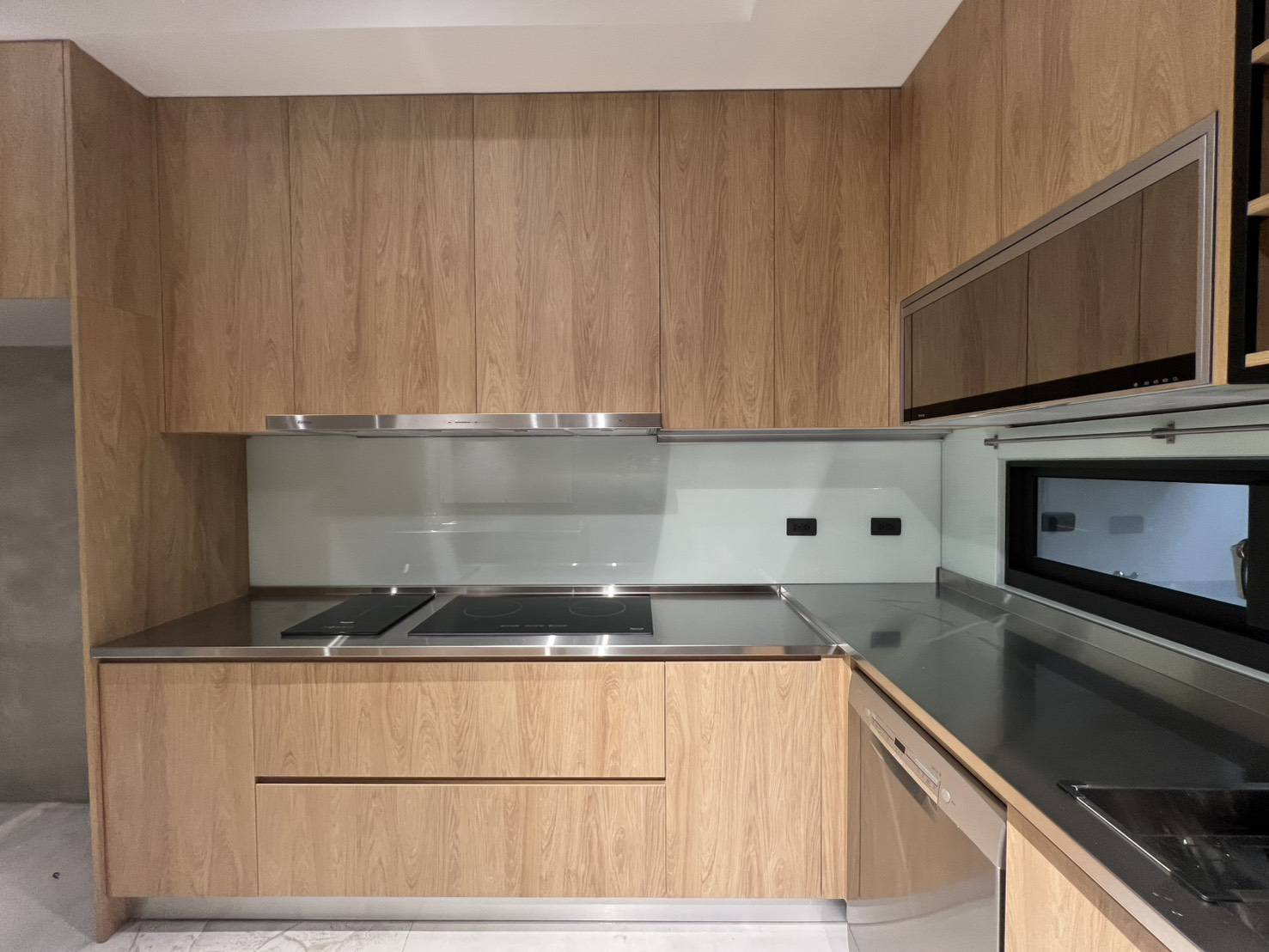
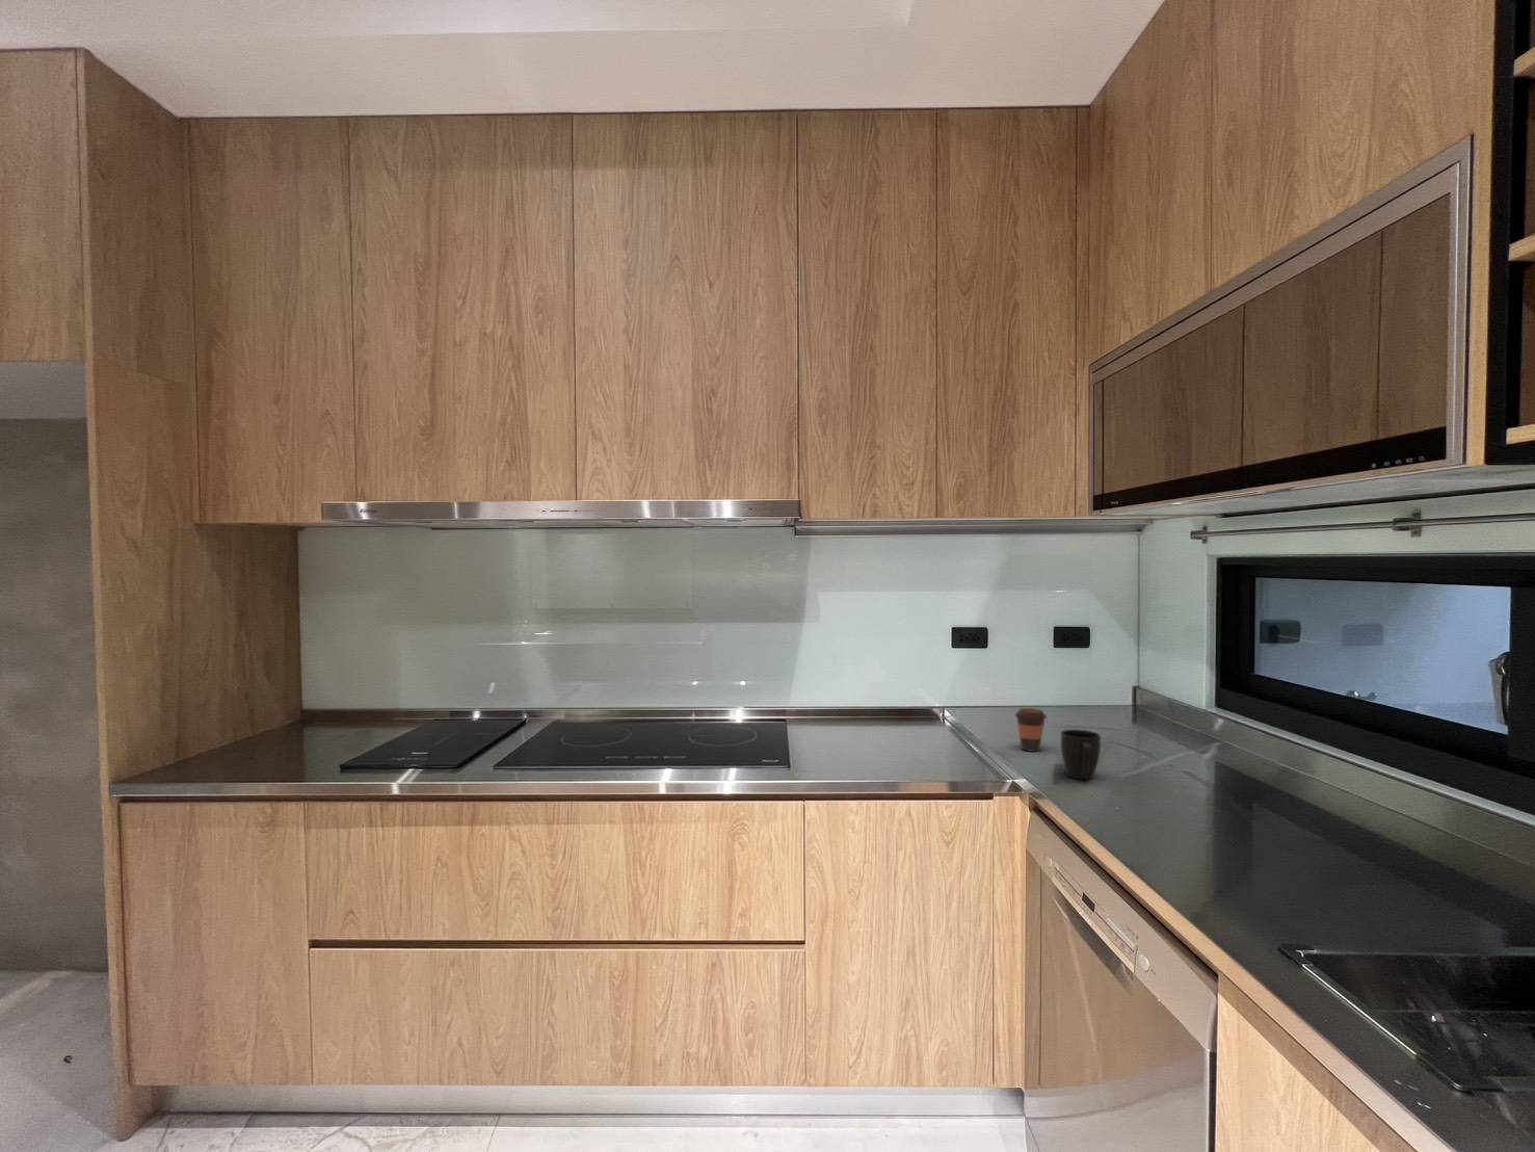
+ mug (1081, 756)
+ coffee cup (1029, 728)
